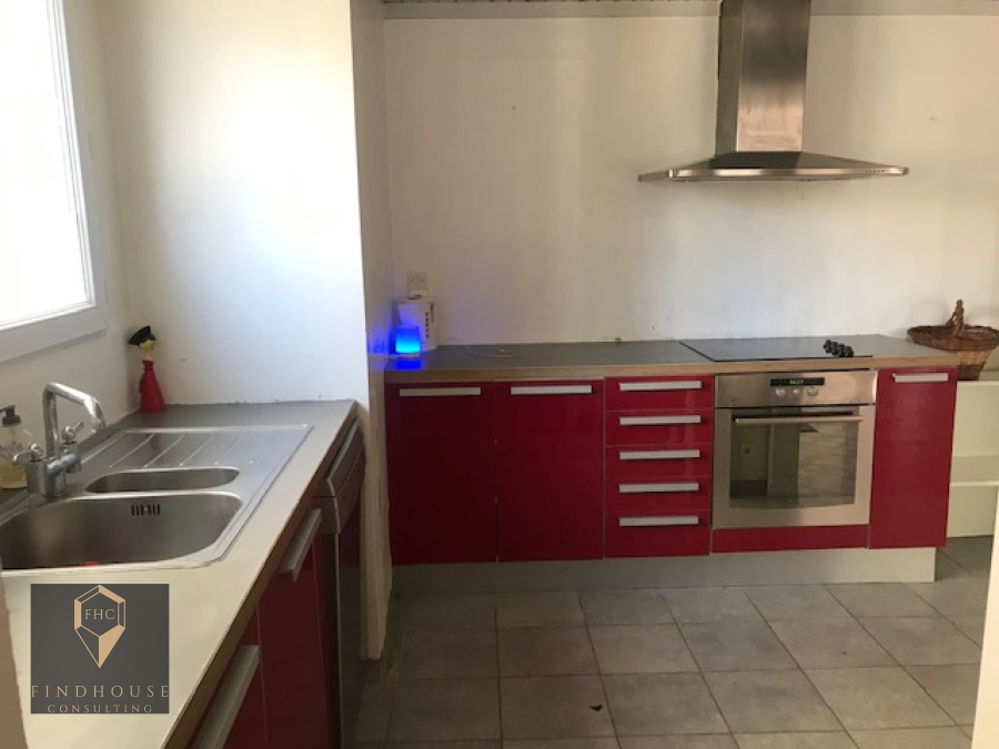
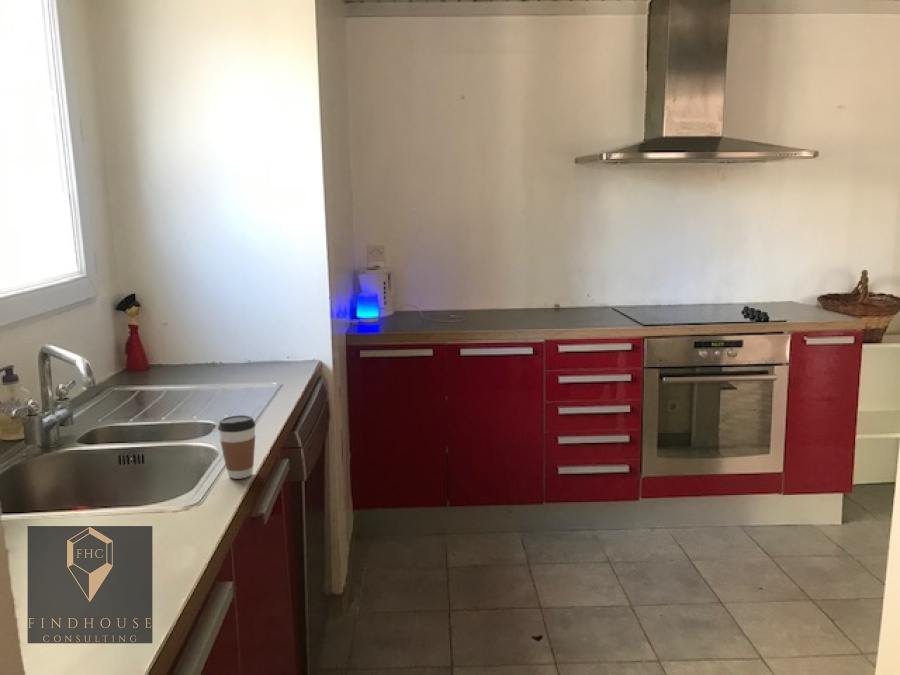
+ coffee cup (238, 446)
